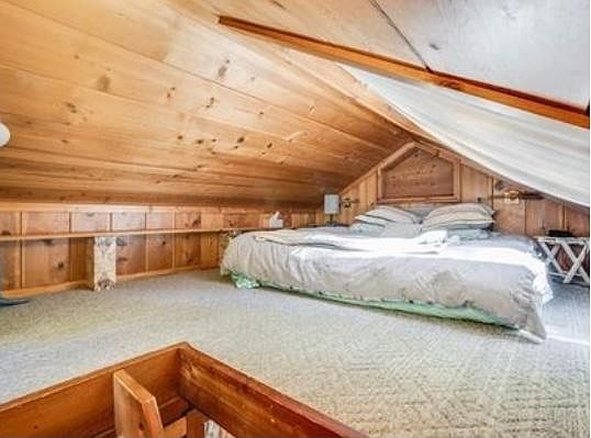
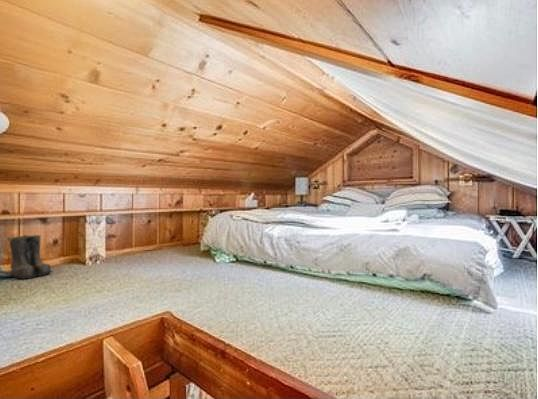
+ boots (29, 254)
